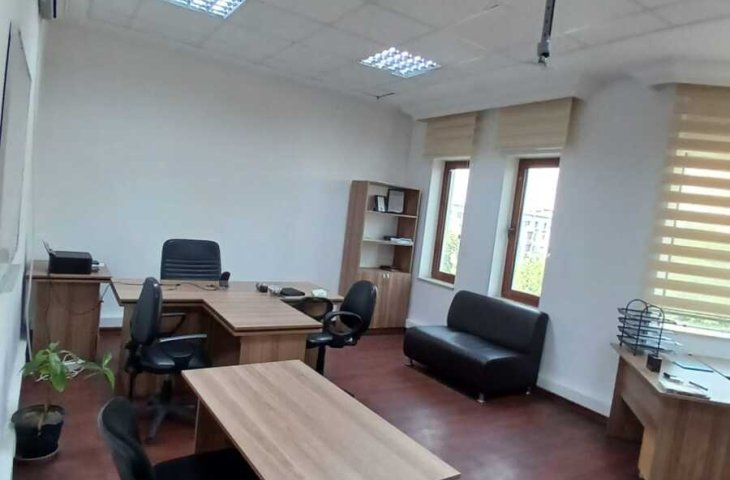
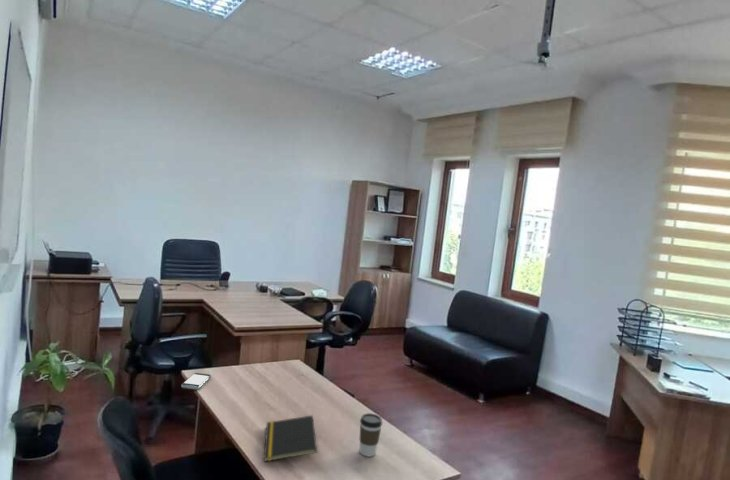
+ coffee cup (369, 435)
+ notepad (290, 436)
+ smartphone (196, 381)
